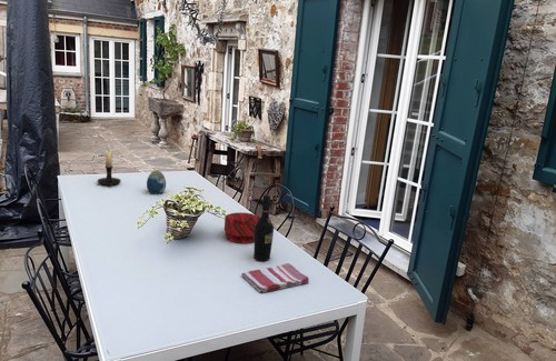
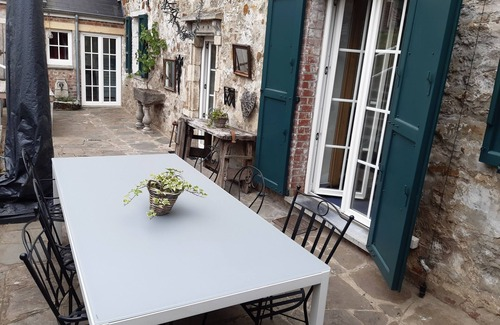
- candle holder (109, 164)
- dish towel (275, 275)
- wine bottle (264, 227)
- bowl (242, 227)
- decorative egg (156, 181)
